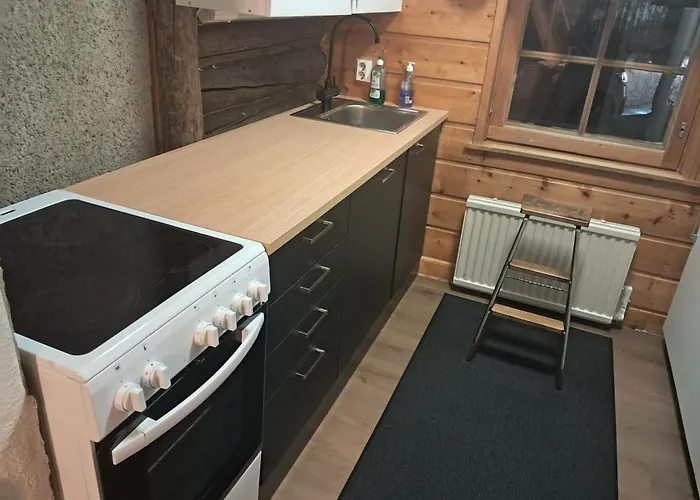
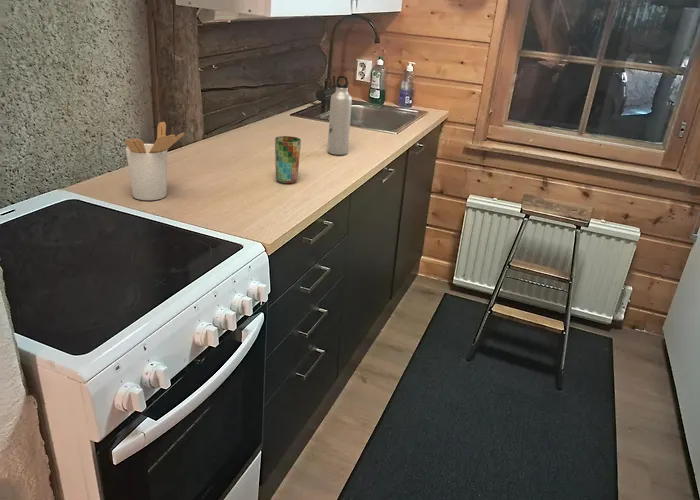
+ water bottle (340, 115)
+ utensil holder (155, 162)
+ cup (287, 160)
